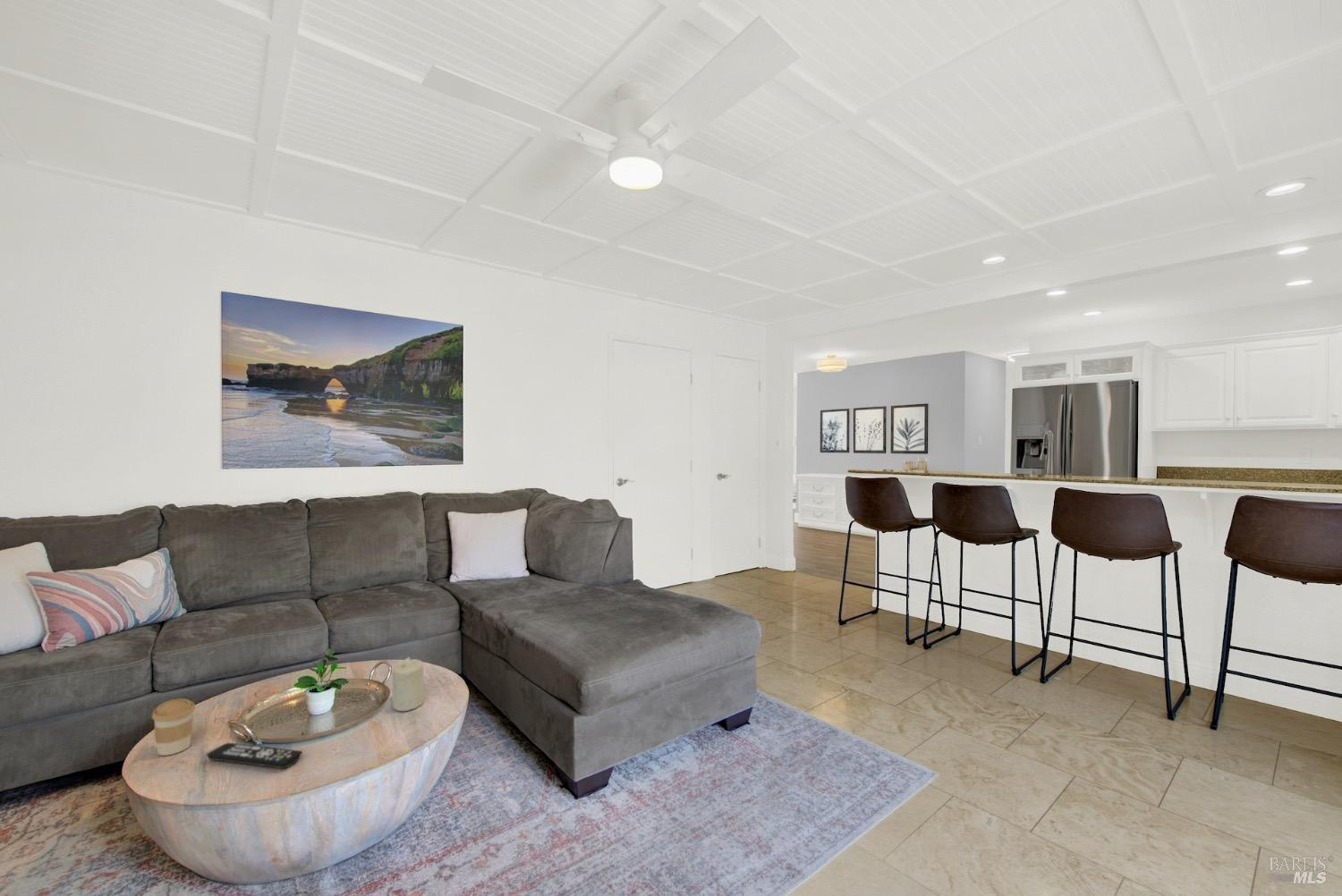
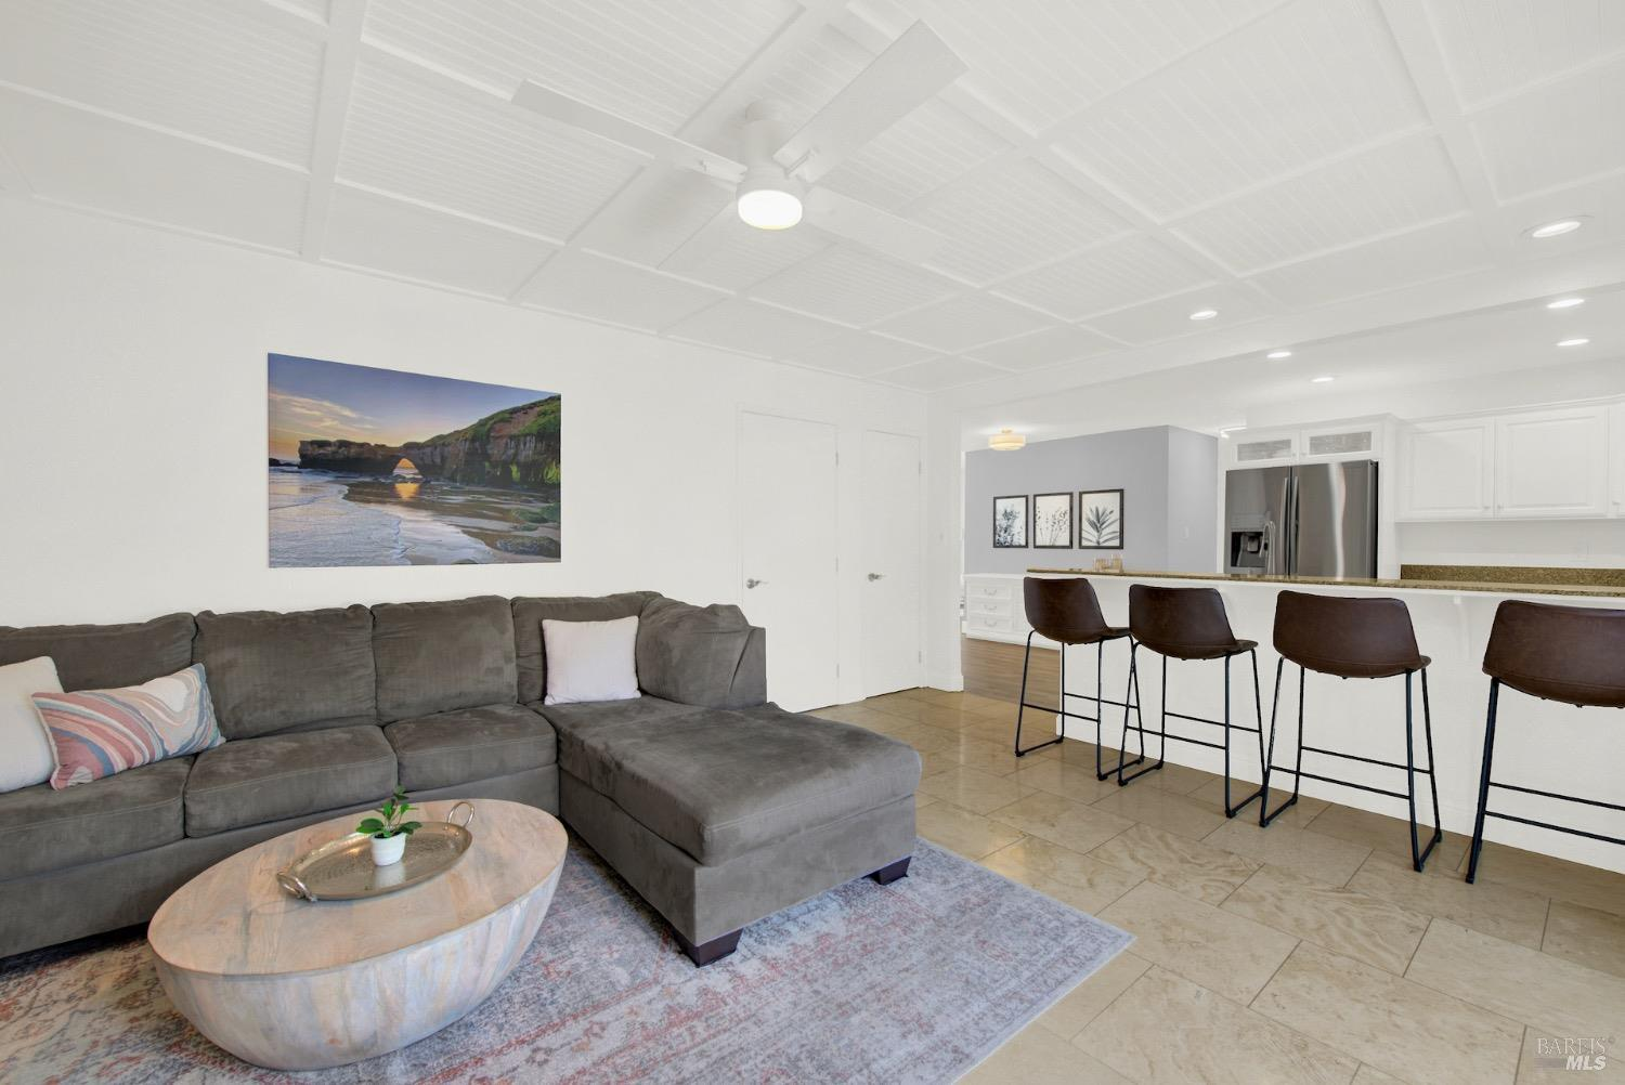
- remote control (254, 756)
- coffee cup (174, 726)
- candle (408, 680)
